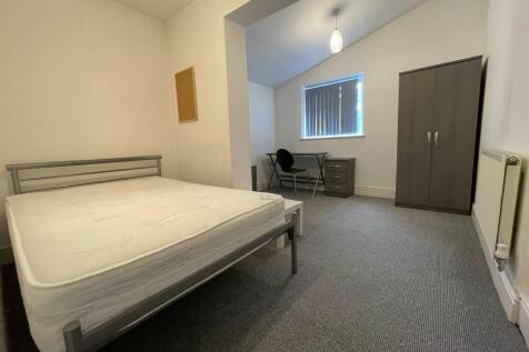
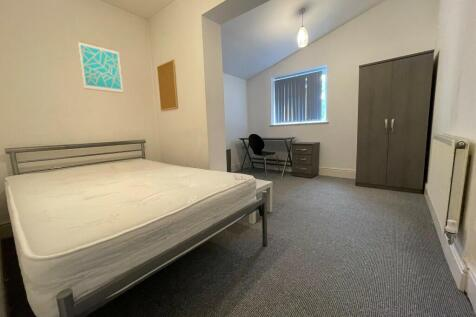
+ wall art (102, 68)
